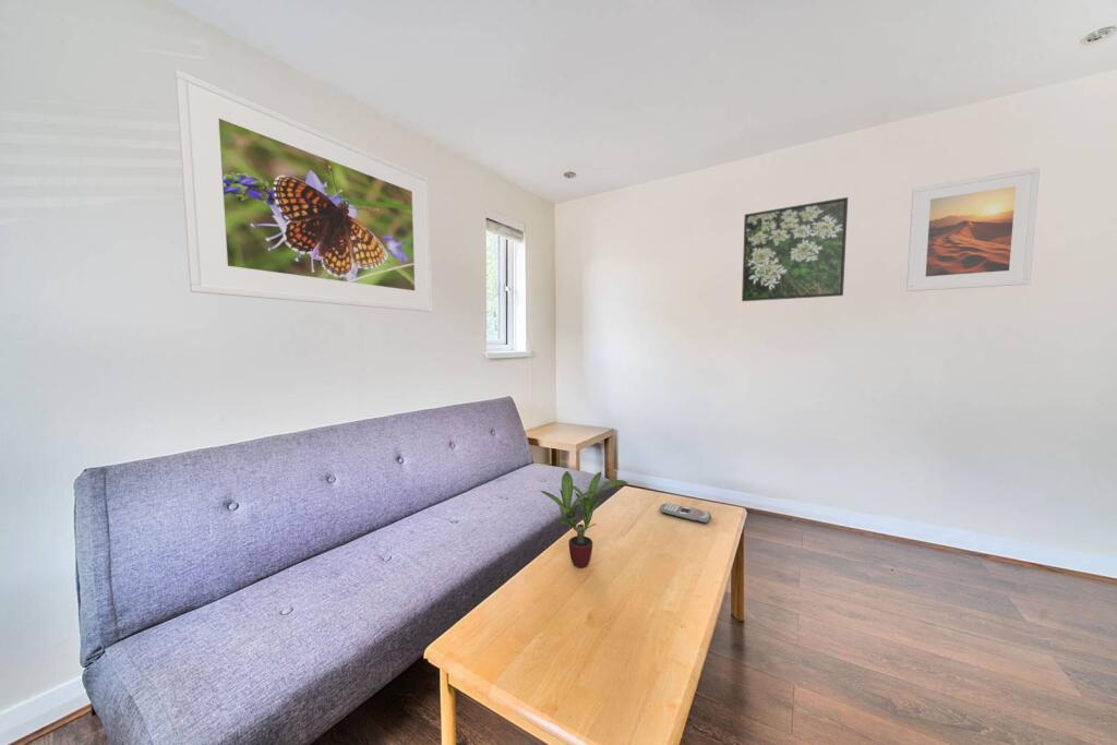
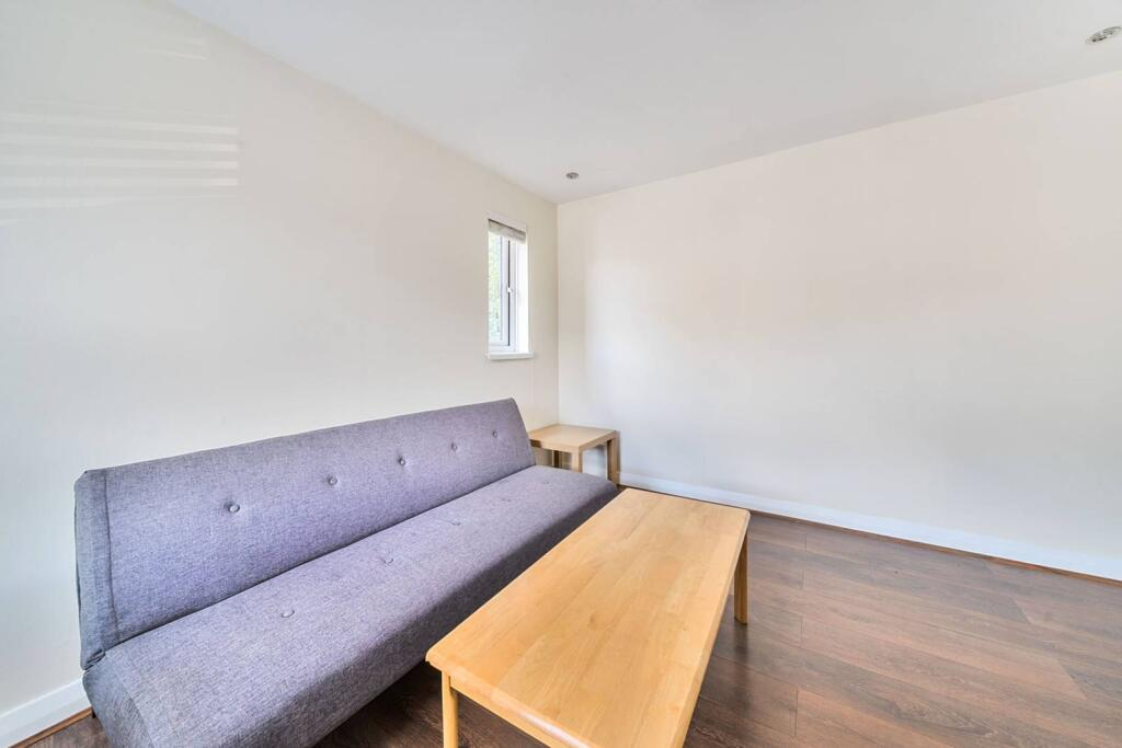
- potted plant (587, 522)
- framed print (335, 221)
- remote control (684, 513)
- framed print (968, 233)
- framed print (791, 253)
